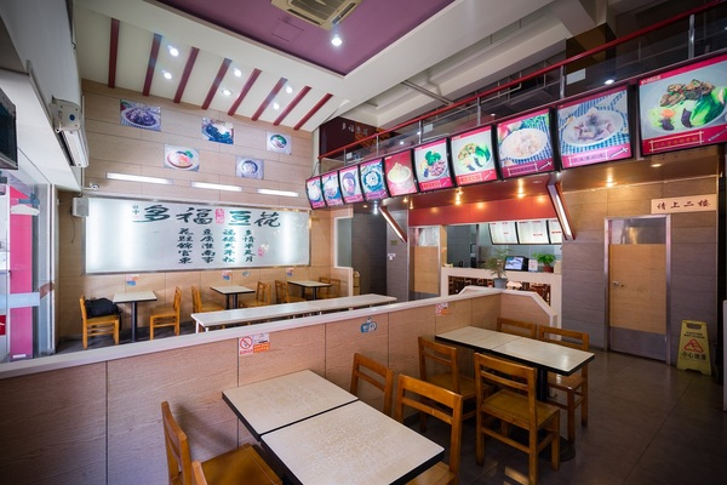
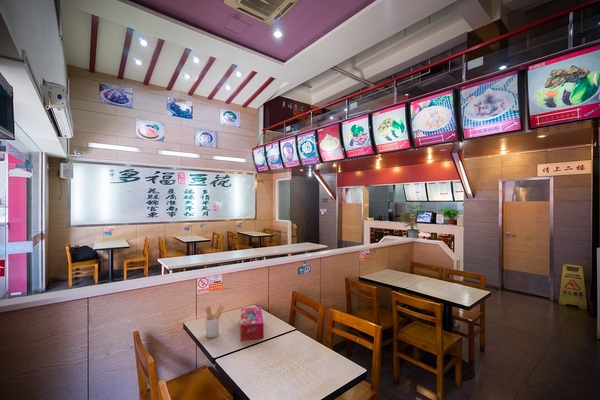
+ tissue box (251, 322)
+ utensil holder (215, 320)
